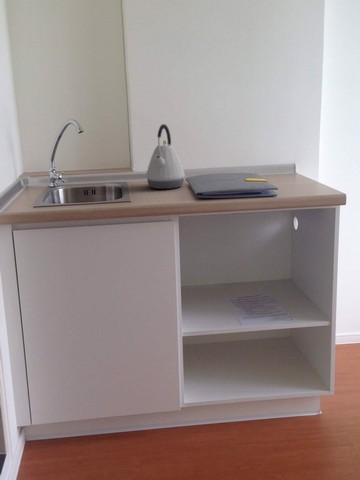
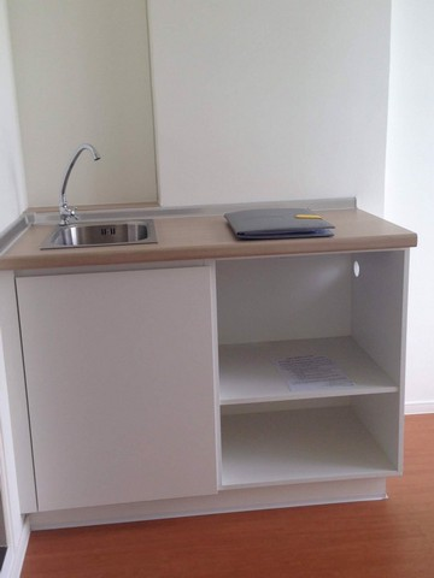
- kettle (164, 156)
